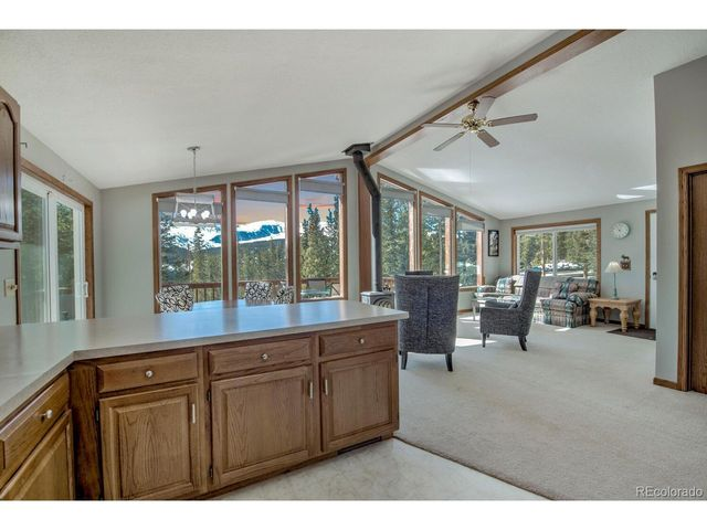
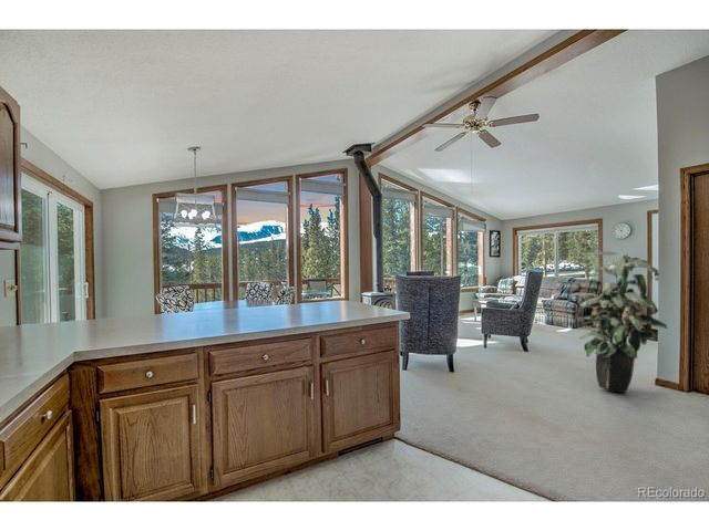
+ indoor plant (615, 320)
